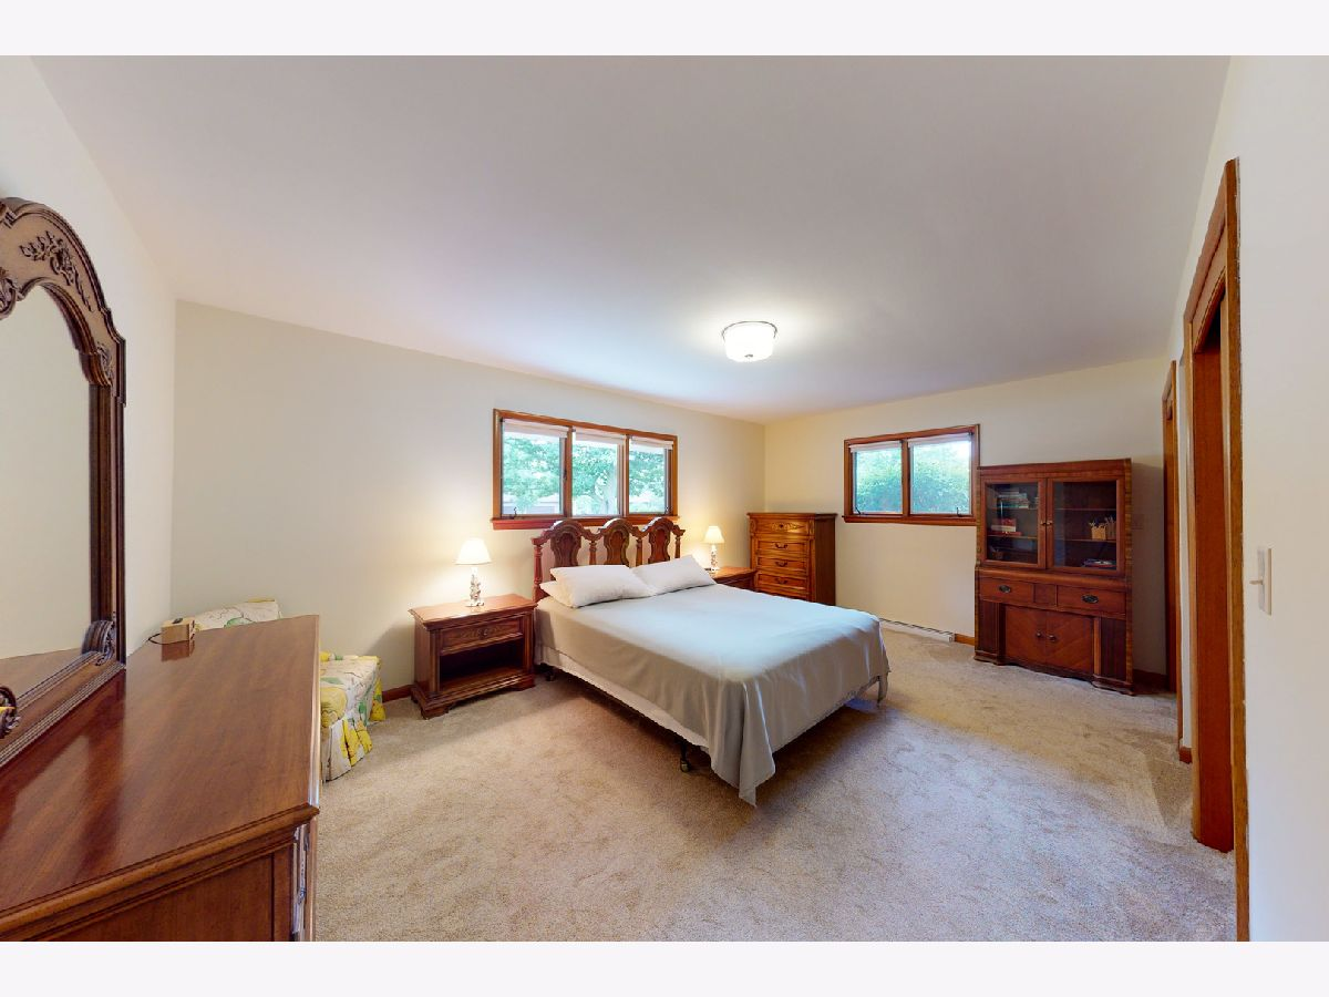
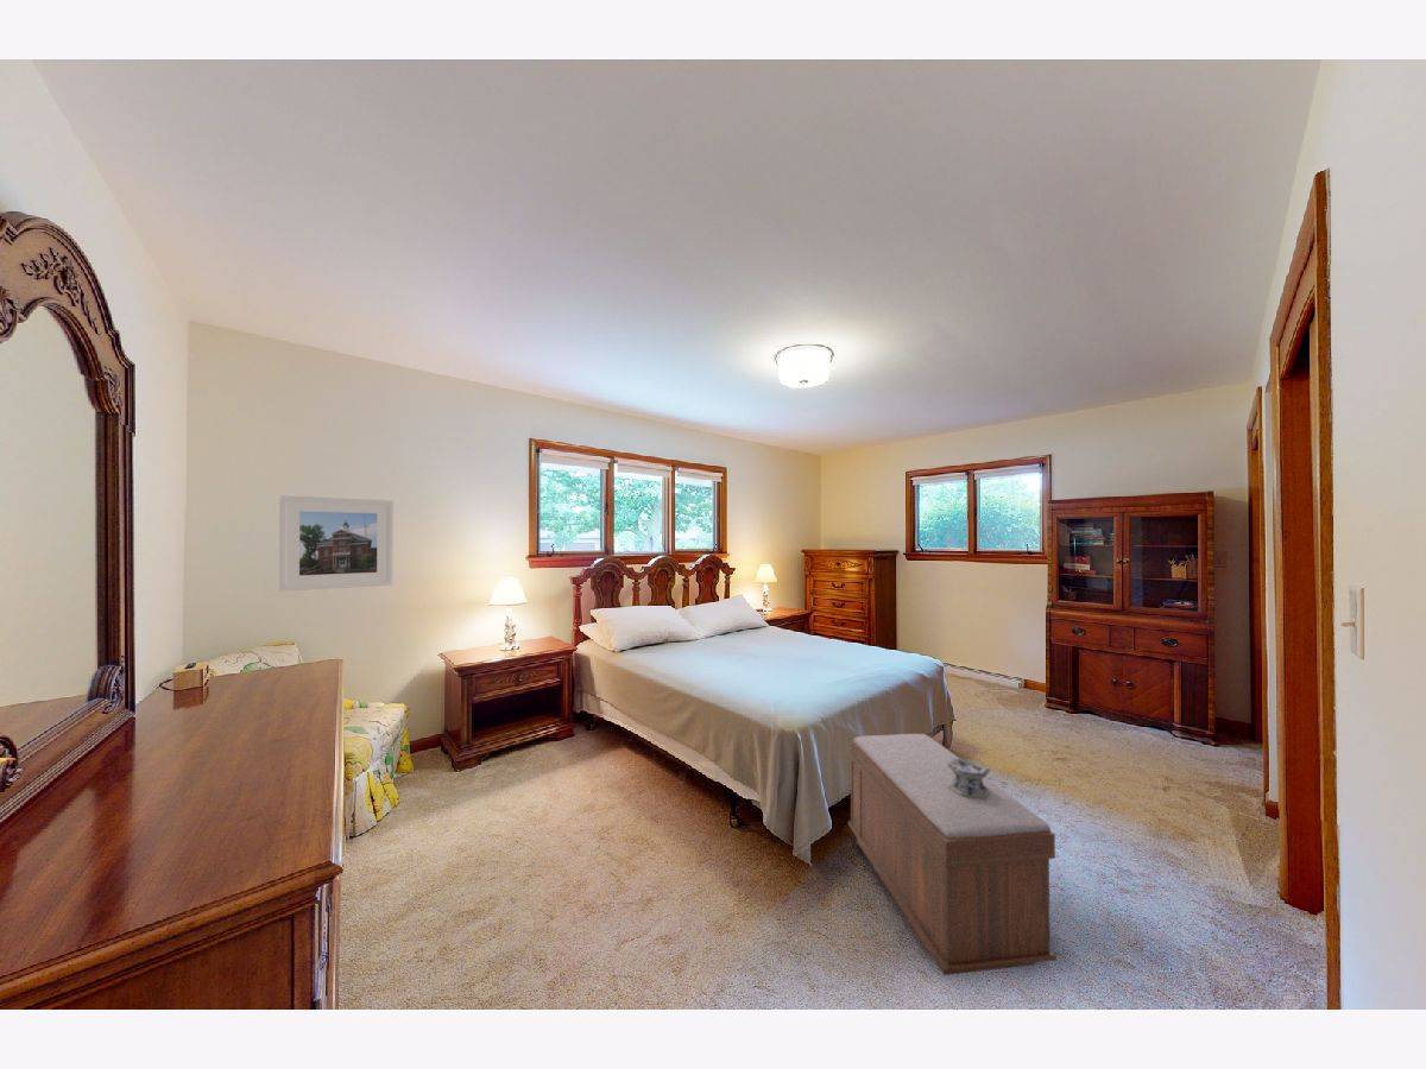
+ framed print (340, 543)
+ bench (933, 830)
+ decorative box (967, 777)
